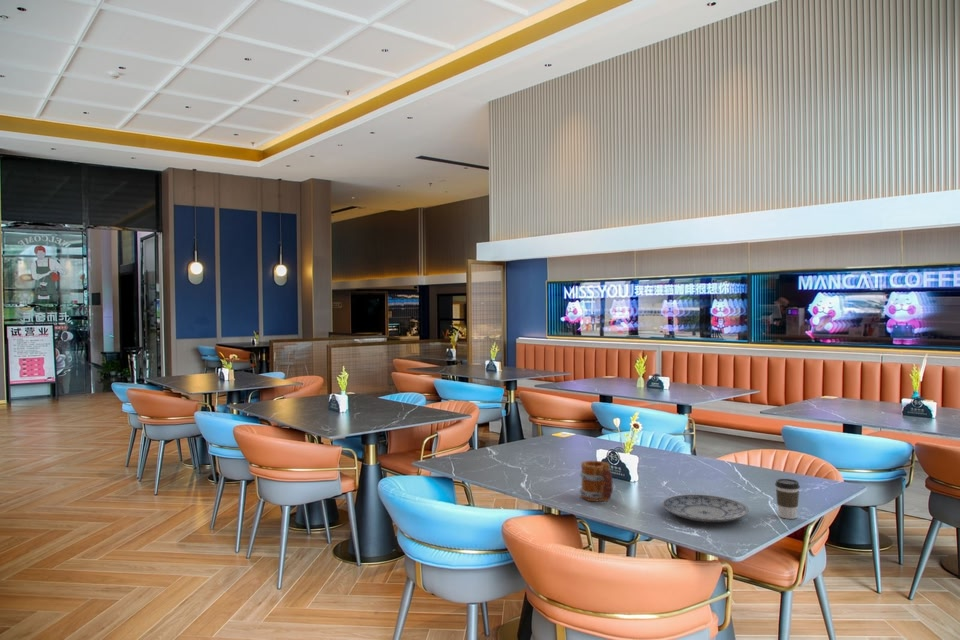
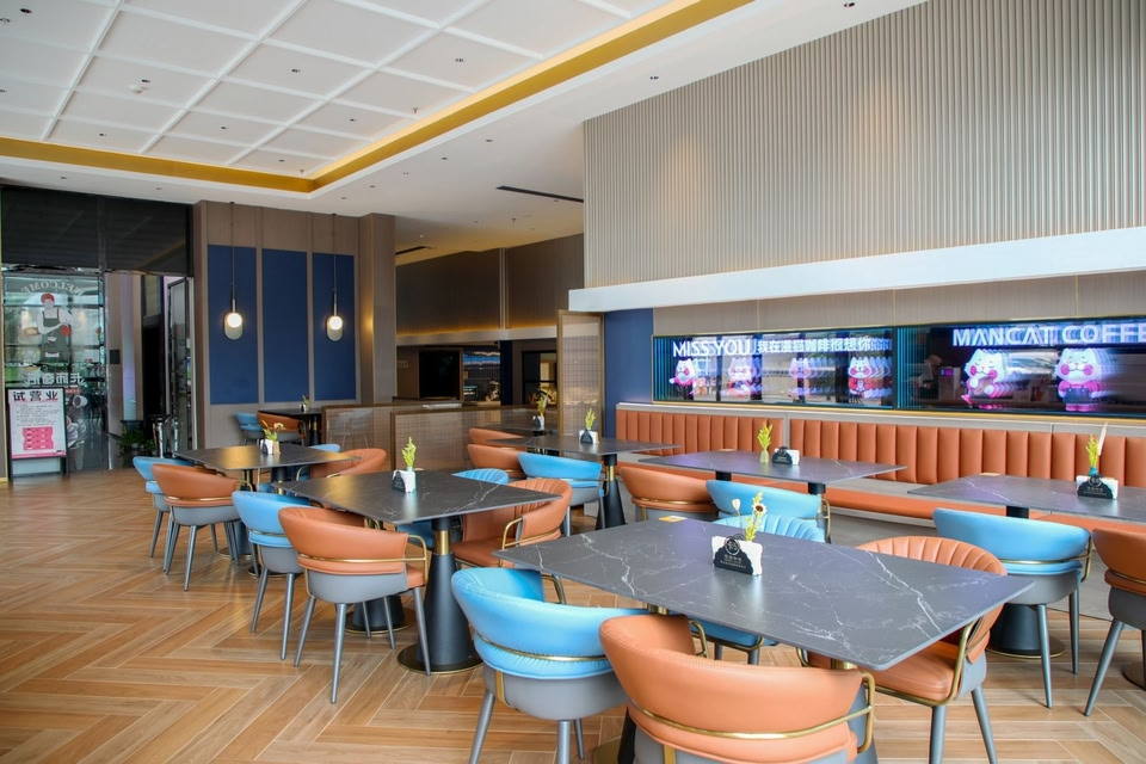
- plate (704, 510)
- coffee cup (787, 498)
- mug (598, 479)
